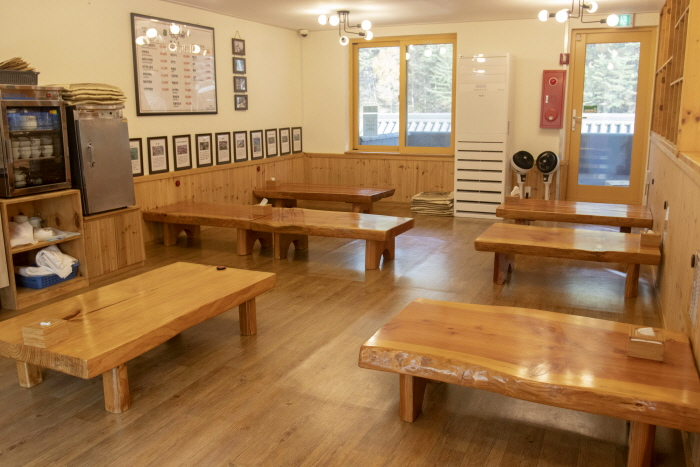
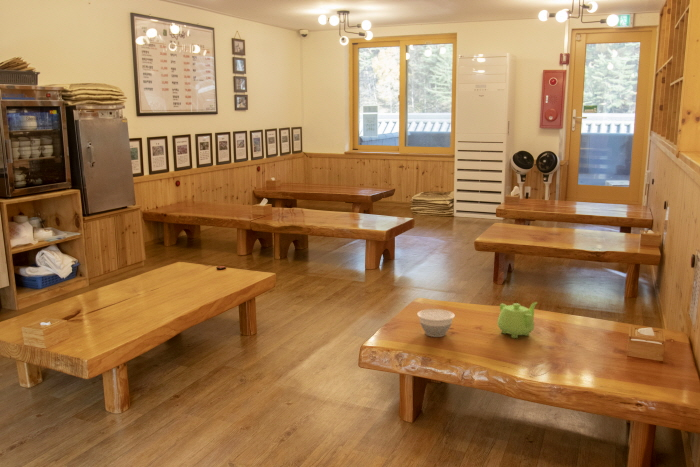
+ bowl (435, 323)
+ teapot (520, 318)
